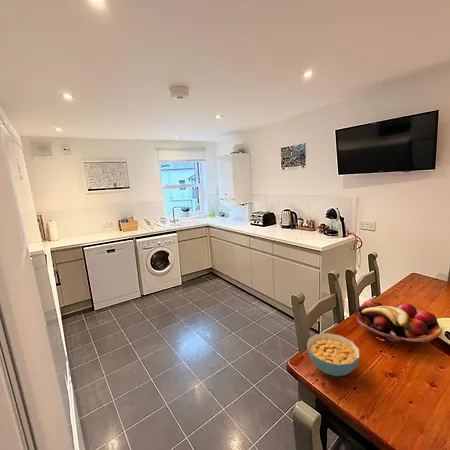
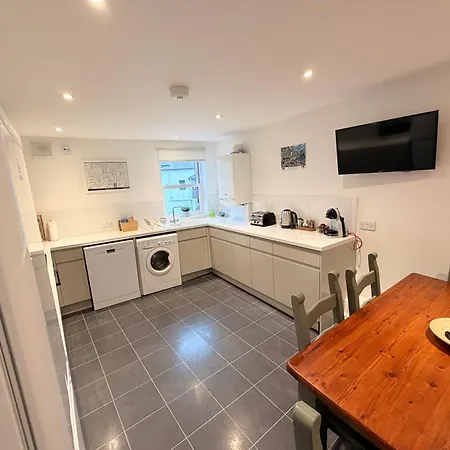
- cereal bowl (332, 358)
- fruit basket (396, 319)
